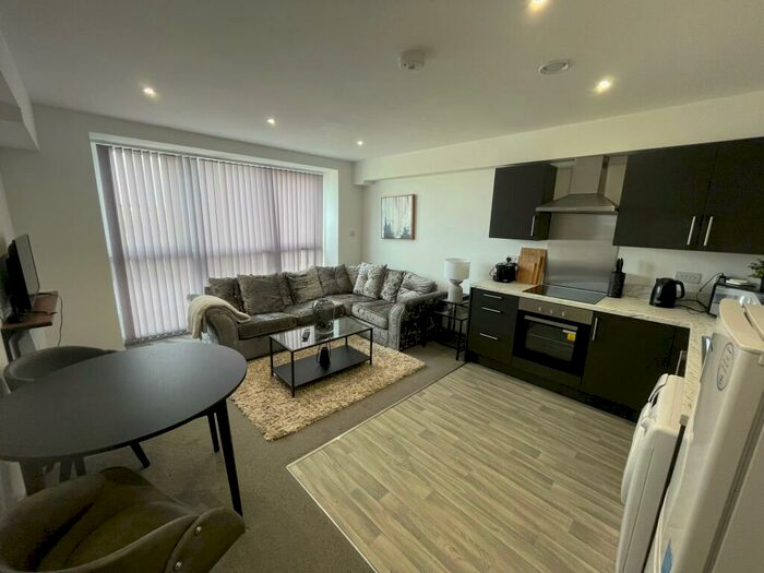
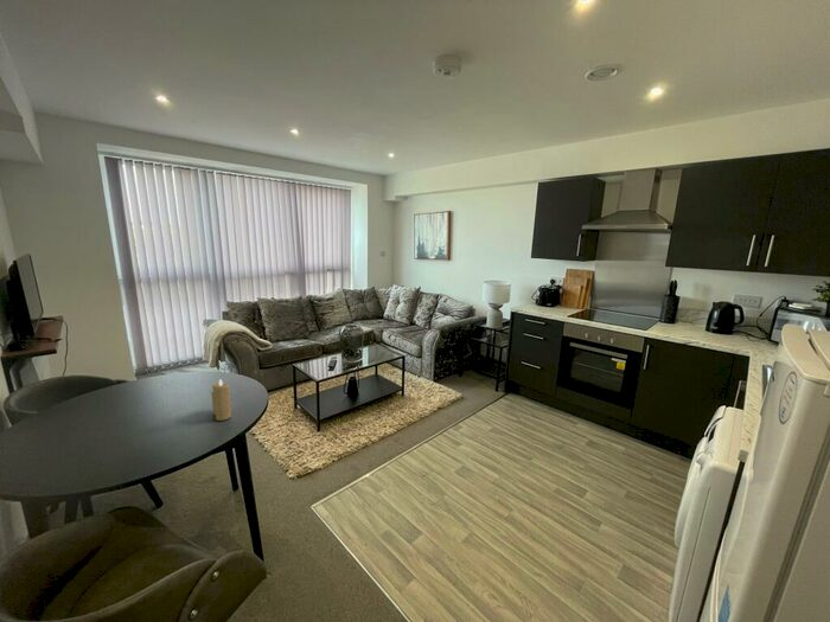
+ candle (221, 396)
